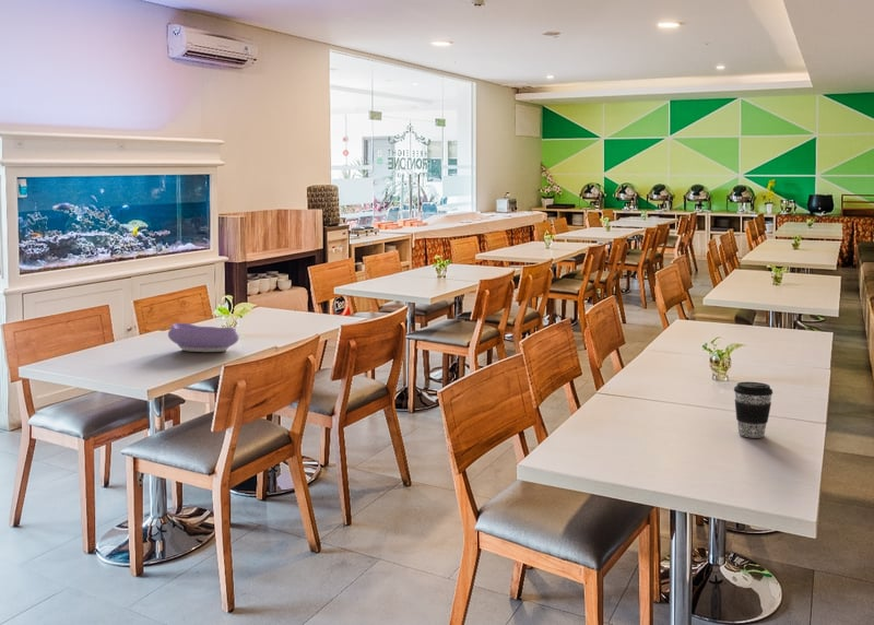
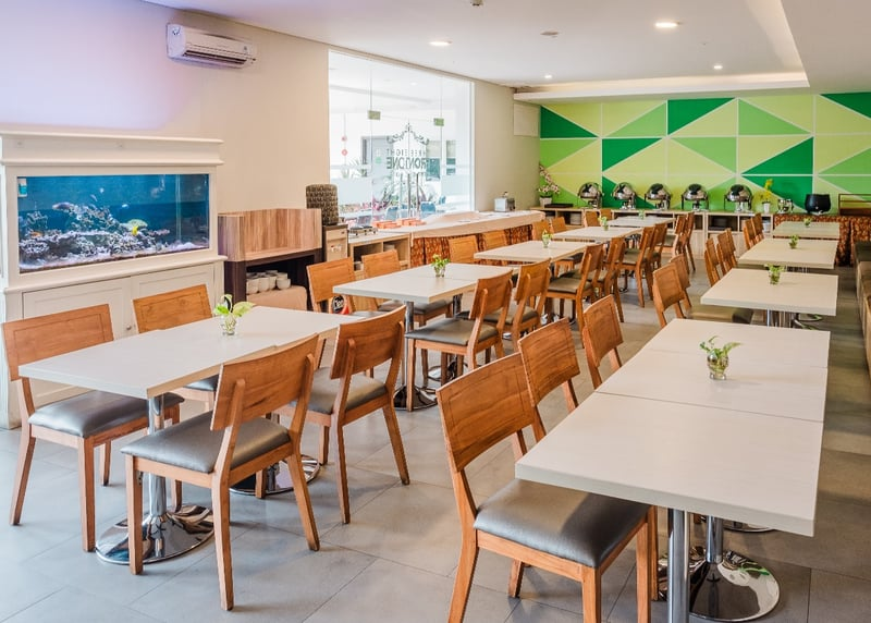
- coffee cup (752, 410)
- bowl (203, 337)
